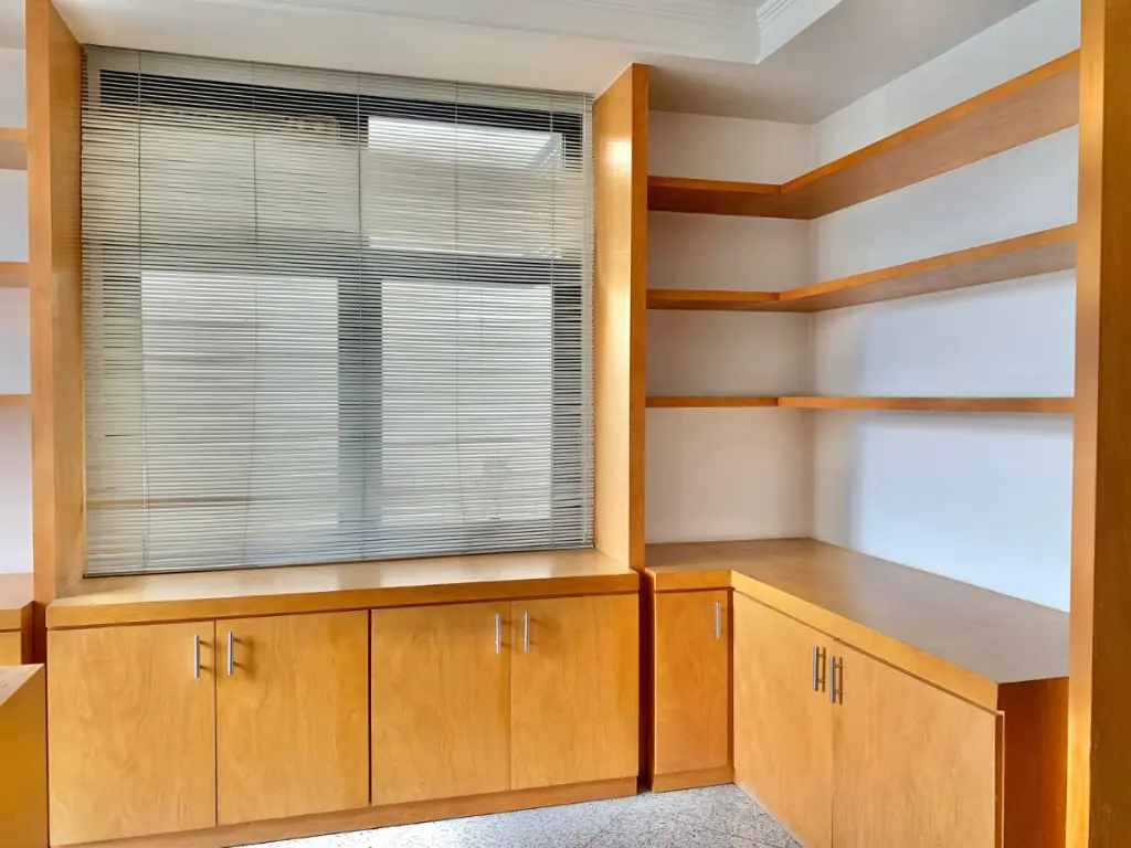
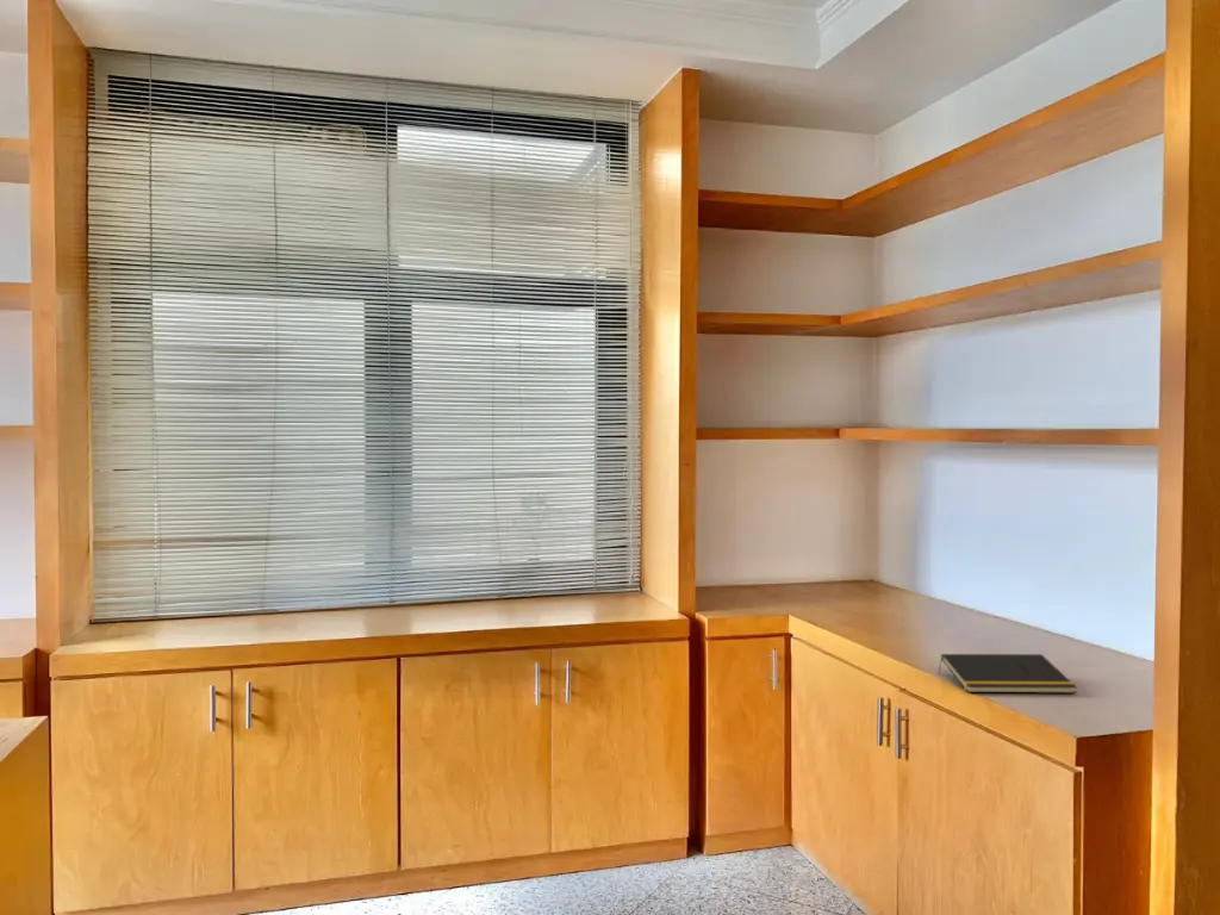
+ notepad (1006, 672)
